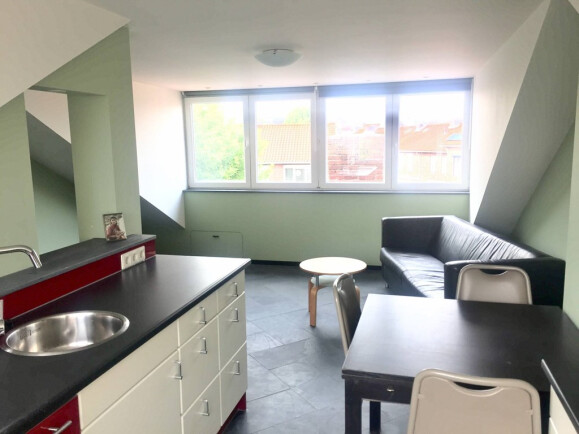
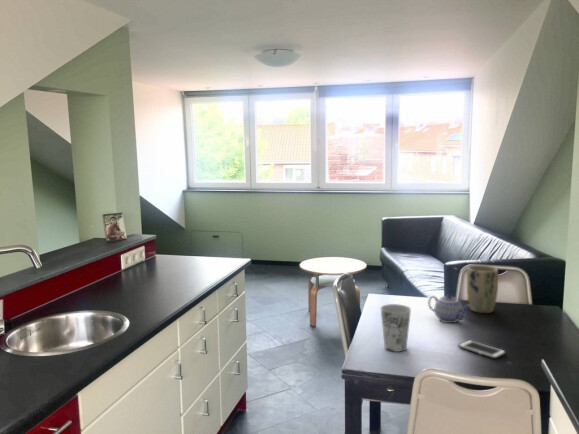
+ teapot (448, 307)
+ cup (395, 328)
+ plant pot (482, 289)
+ cell phone (481, 349)
